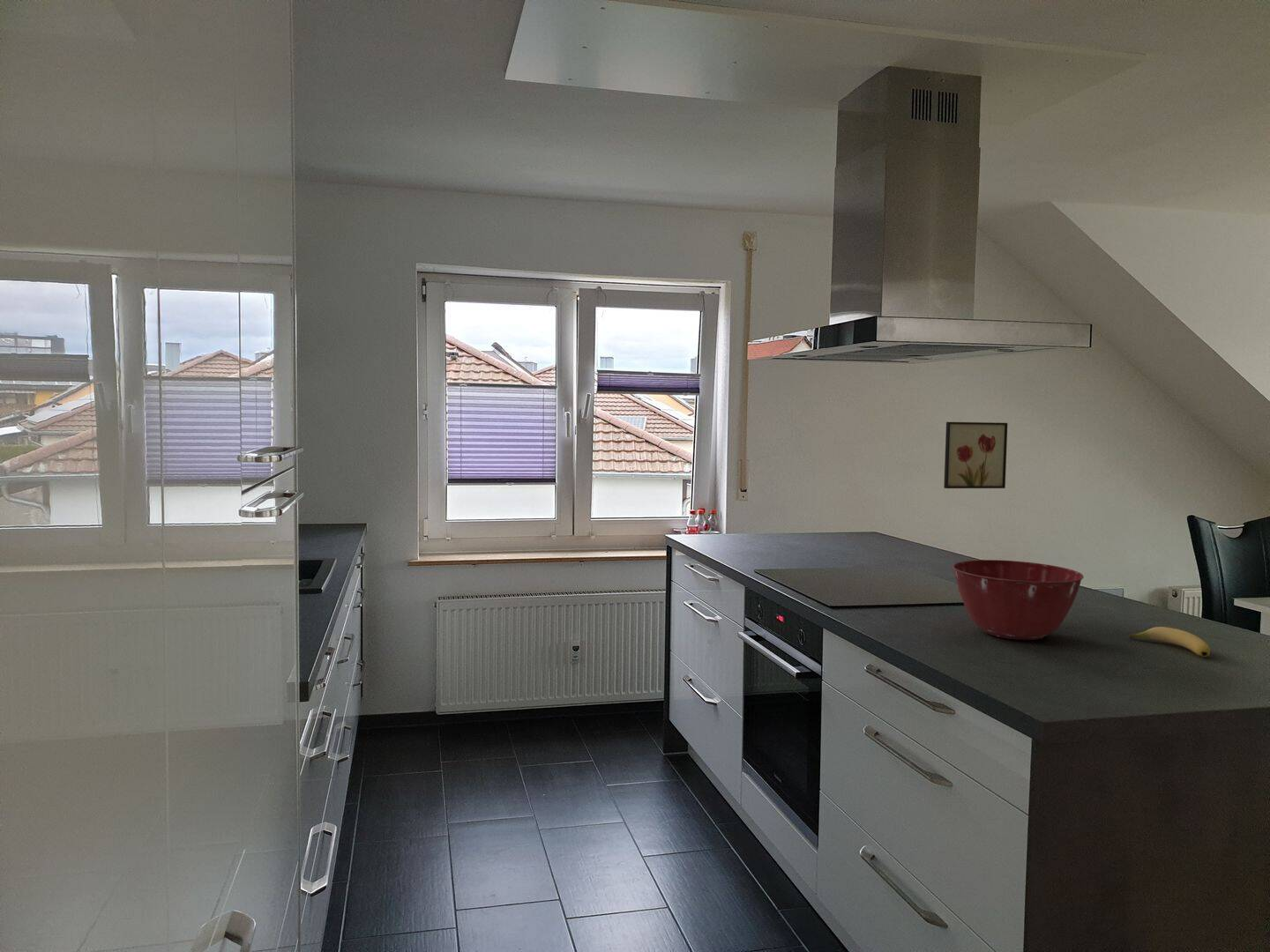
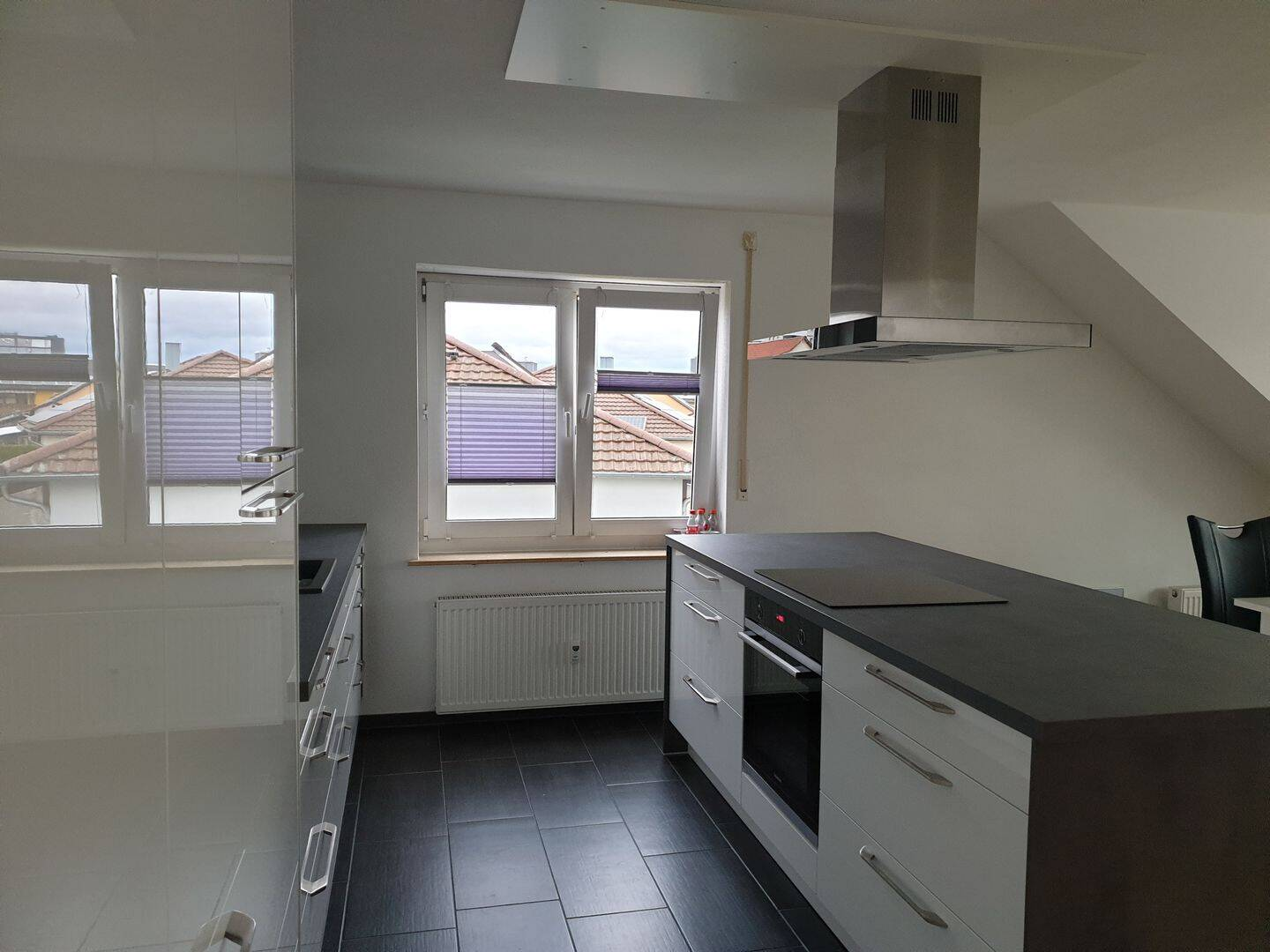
- wall art (975, 455)
- mixing bowl (1015, 601)
- banana (1174, 639)
